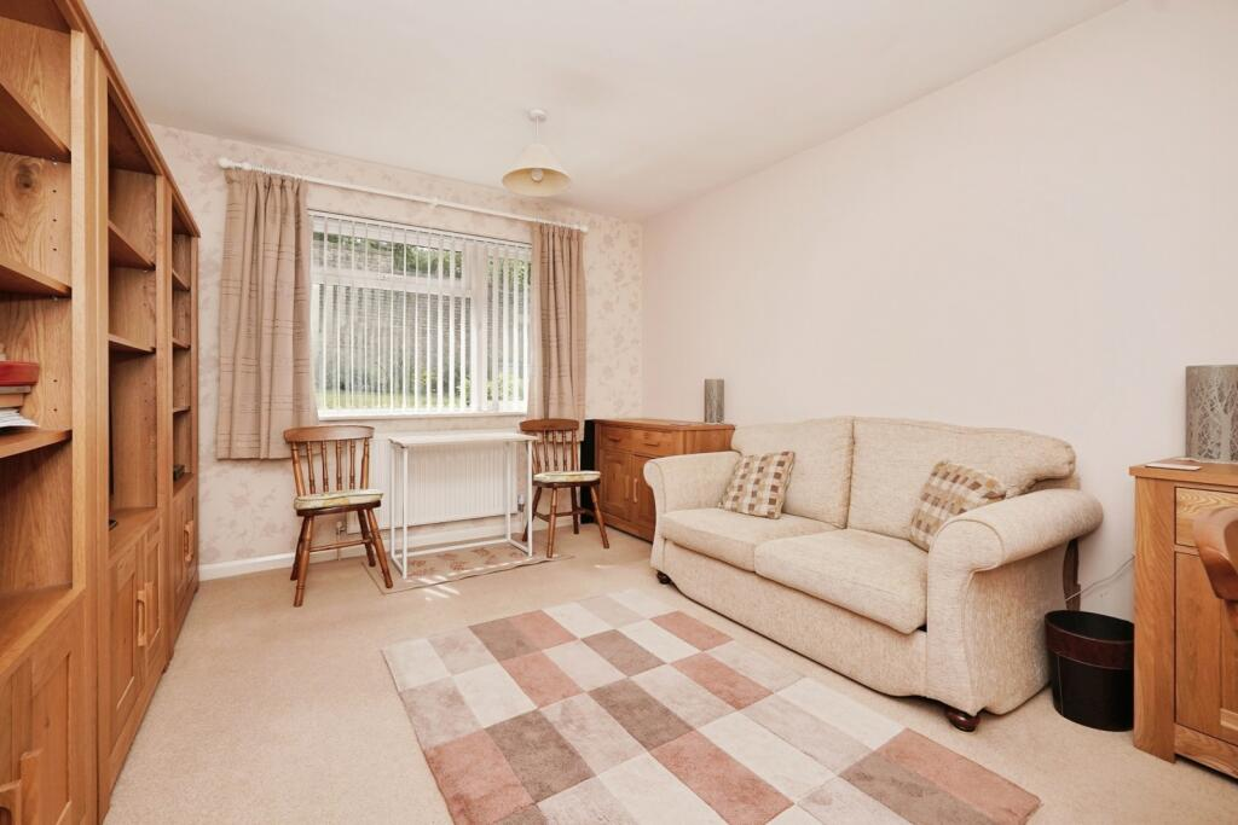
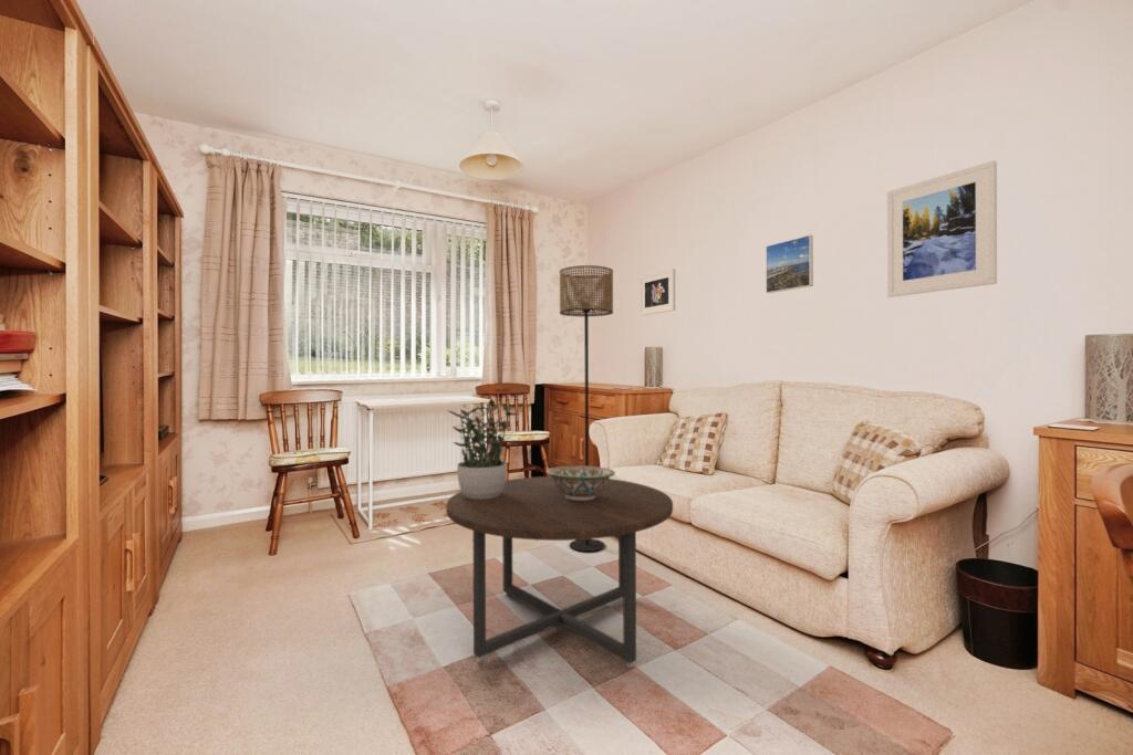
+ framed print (937, 233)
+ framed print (656, 293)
+ floor lamp (586, 408)
+ coffee table (560, 539)
+ decorative bowl (580, 483)
+ potted plant (485, 447)
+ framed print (788, 265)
